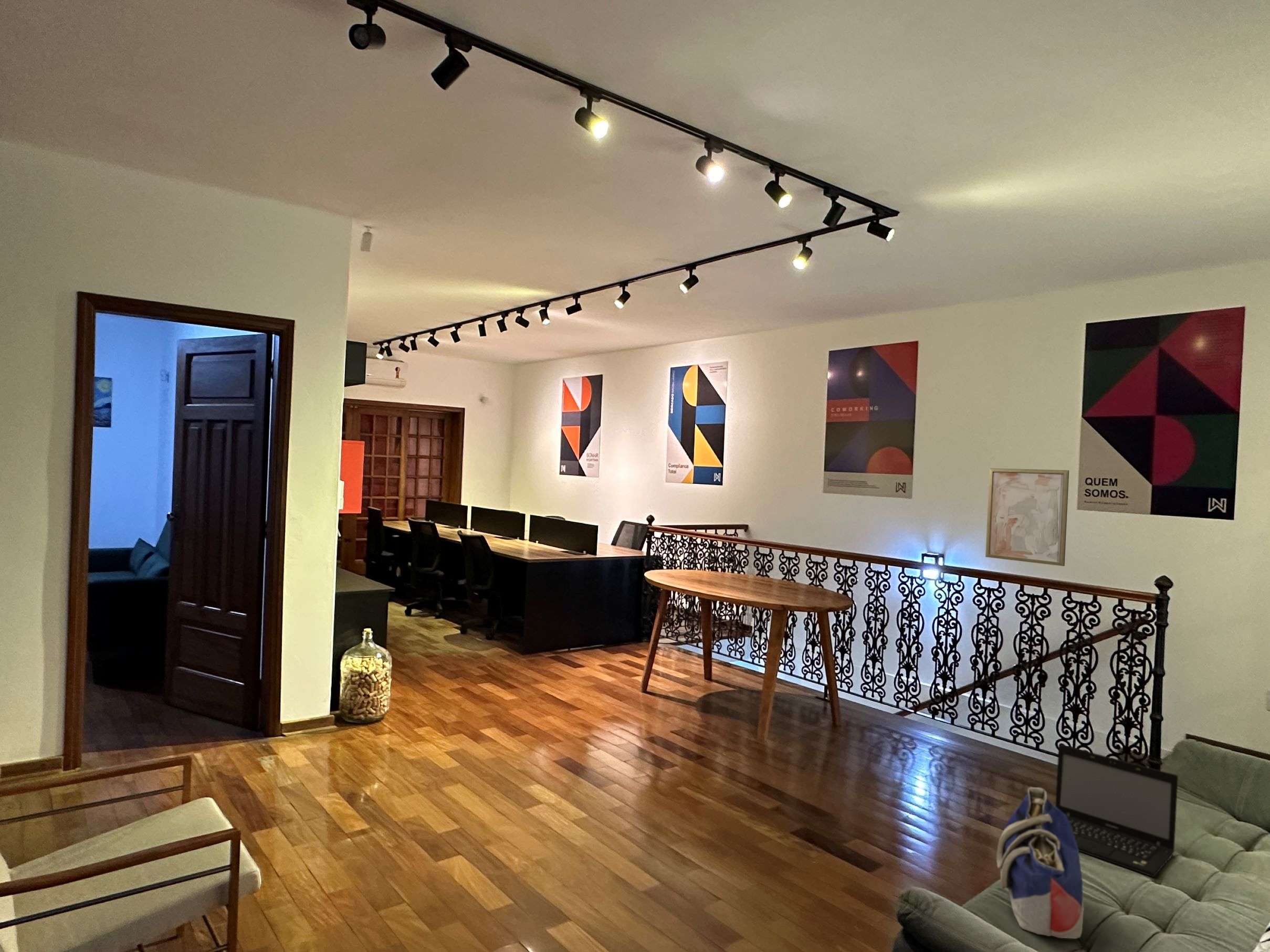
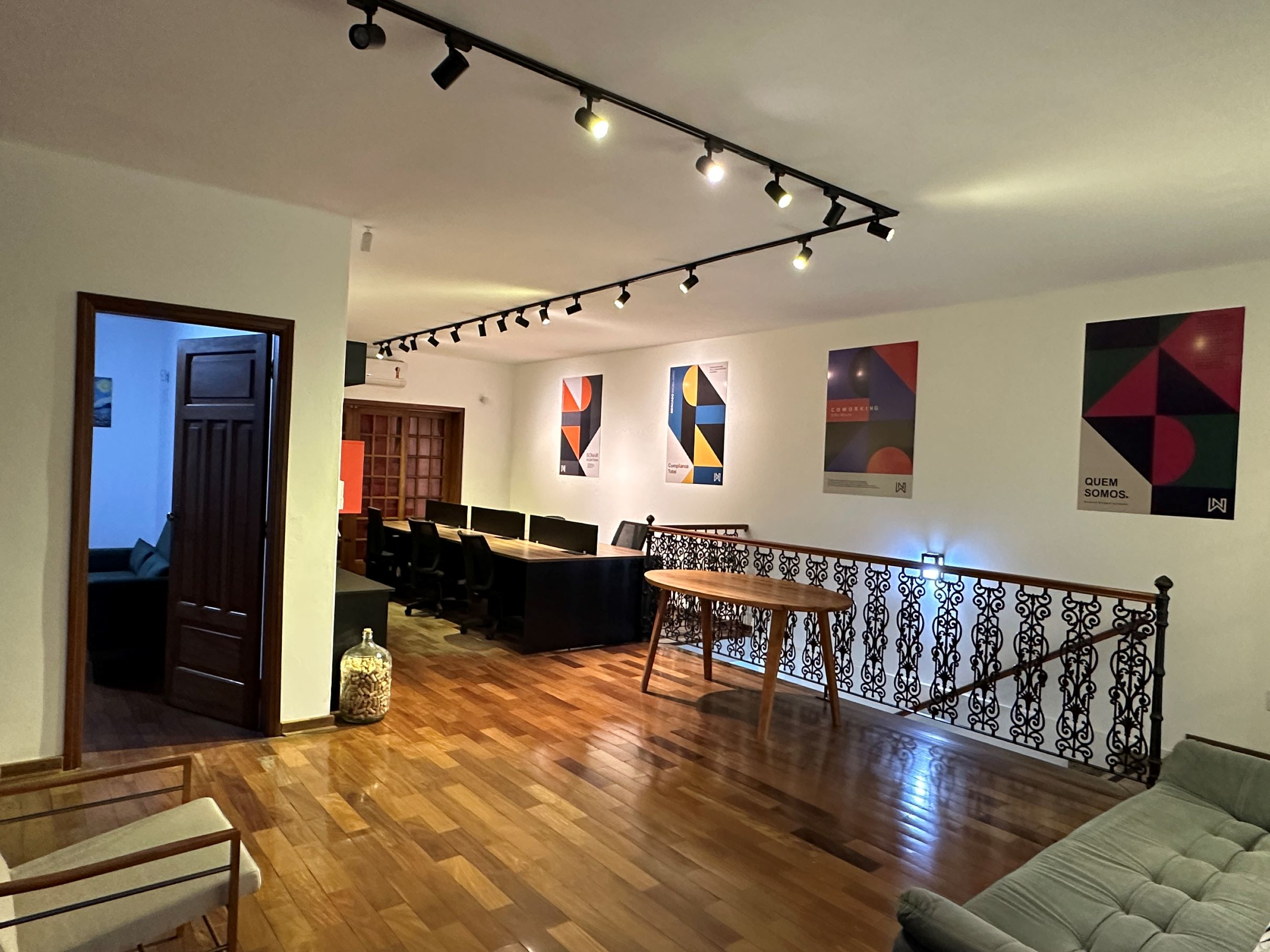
- laptop (1102, 806)
- tote bag (1040, 862)
- wall art (1025, 515)
